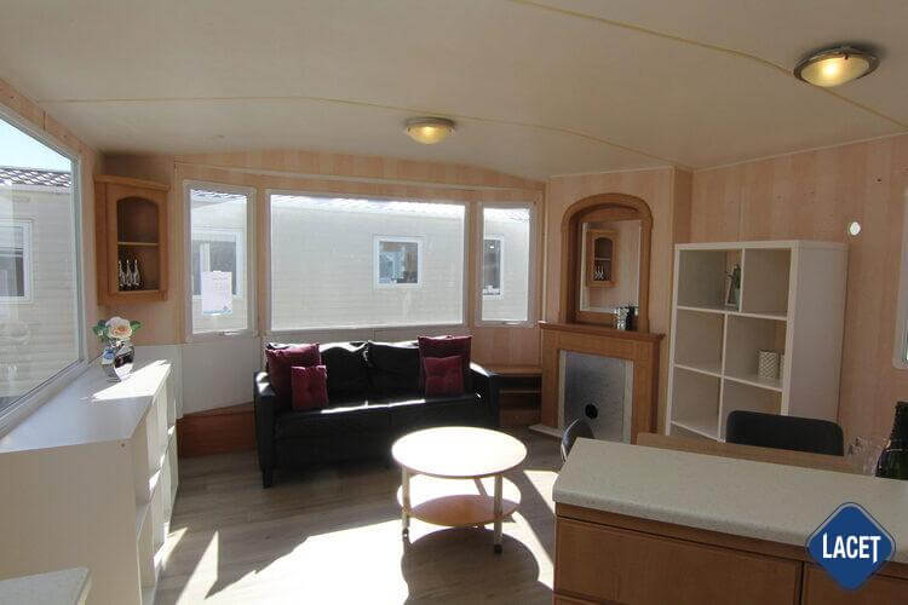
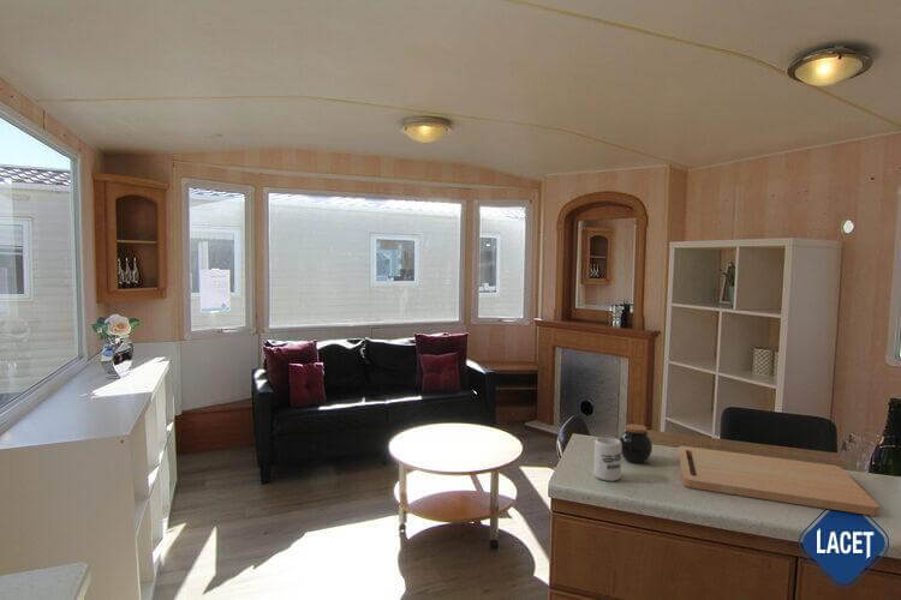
+ cup (608, 458)
+ cutting board (764, 475)
+ jar (636, 443)
